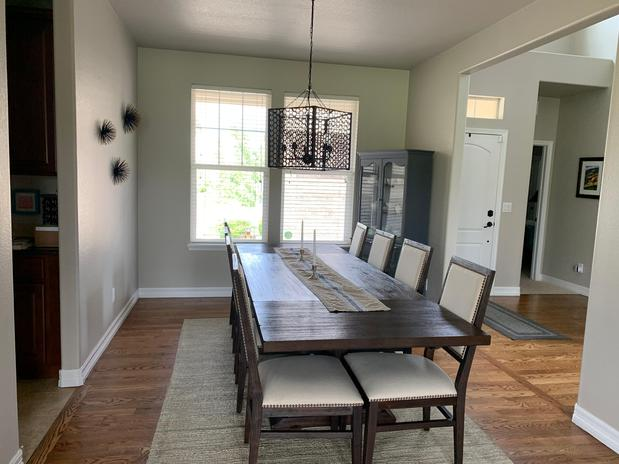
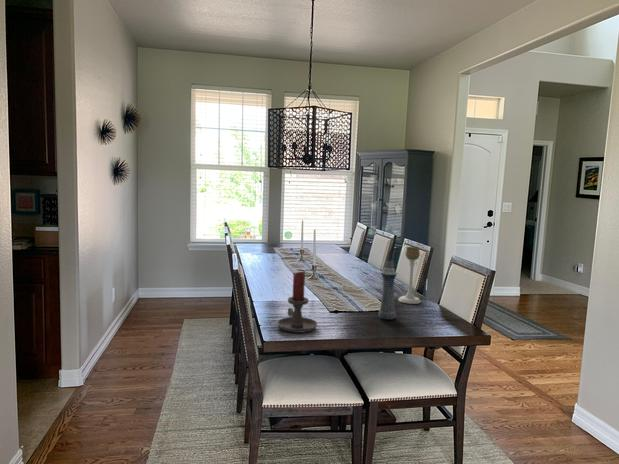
+ candle holder (296, 298)
+ candle holder (411, 274)
+ bottle (388, 289)
